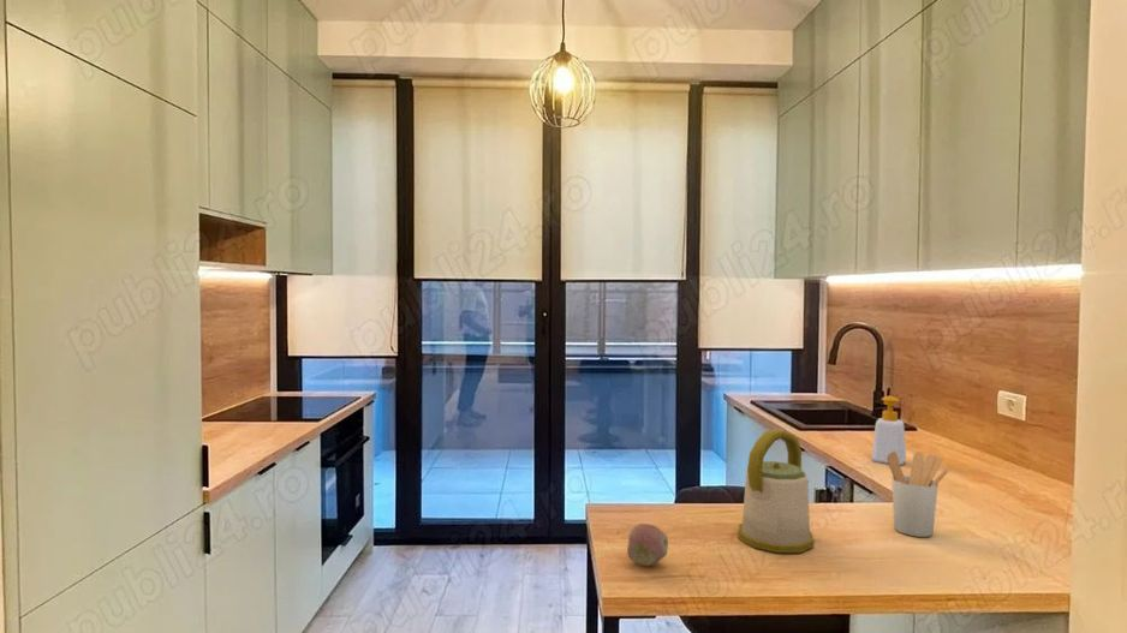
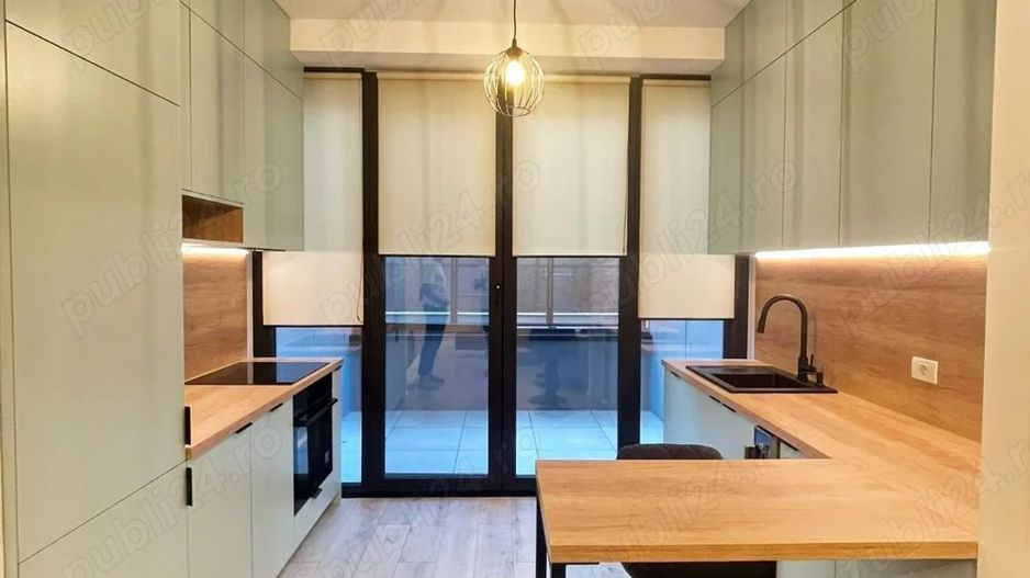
- kettle (780, 483)
- soap bottle (890, 428)
- fruit (648, 544)
- utensil holder (918, 491)
